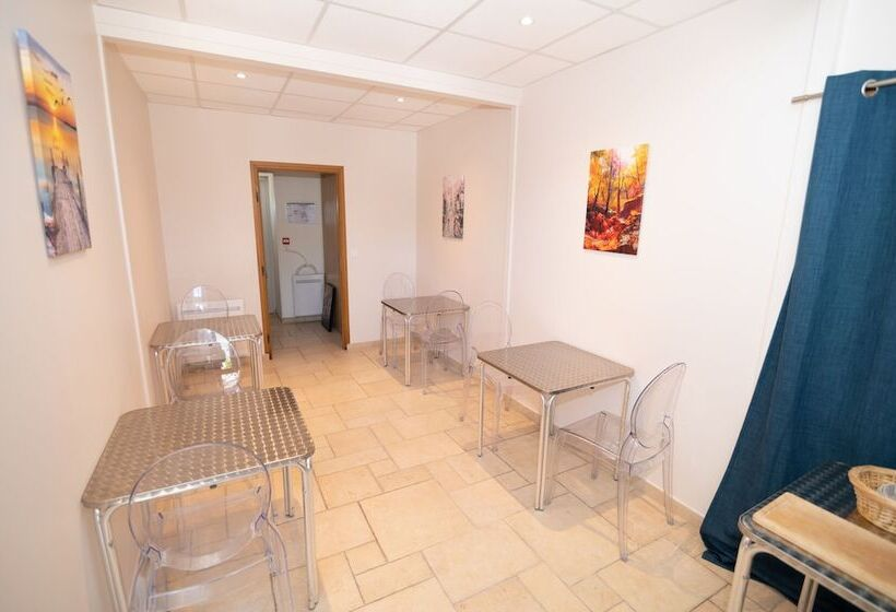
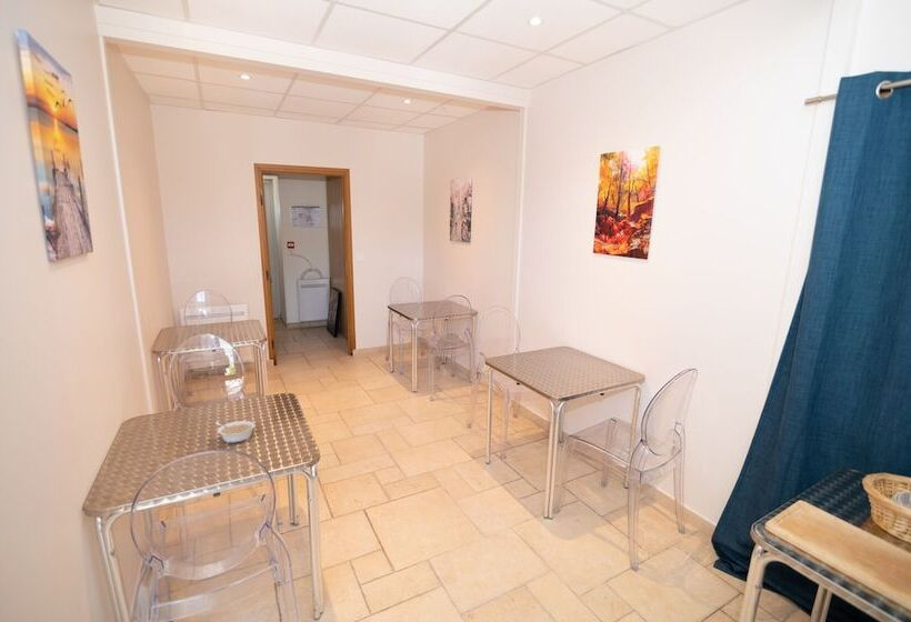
+ legume (234, 431)
